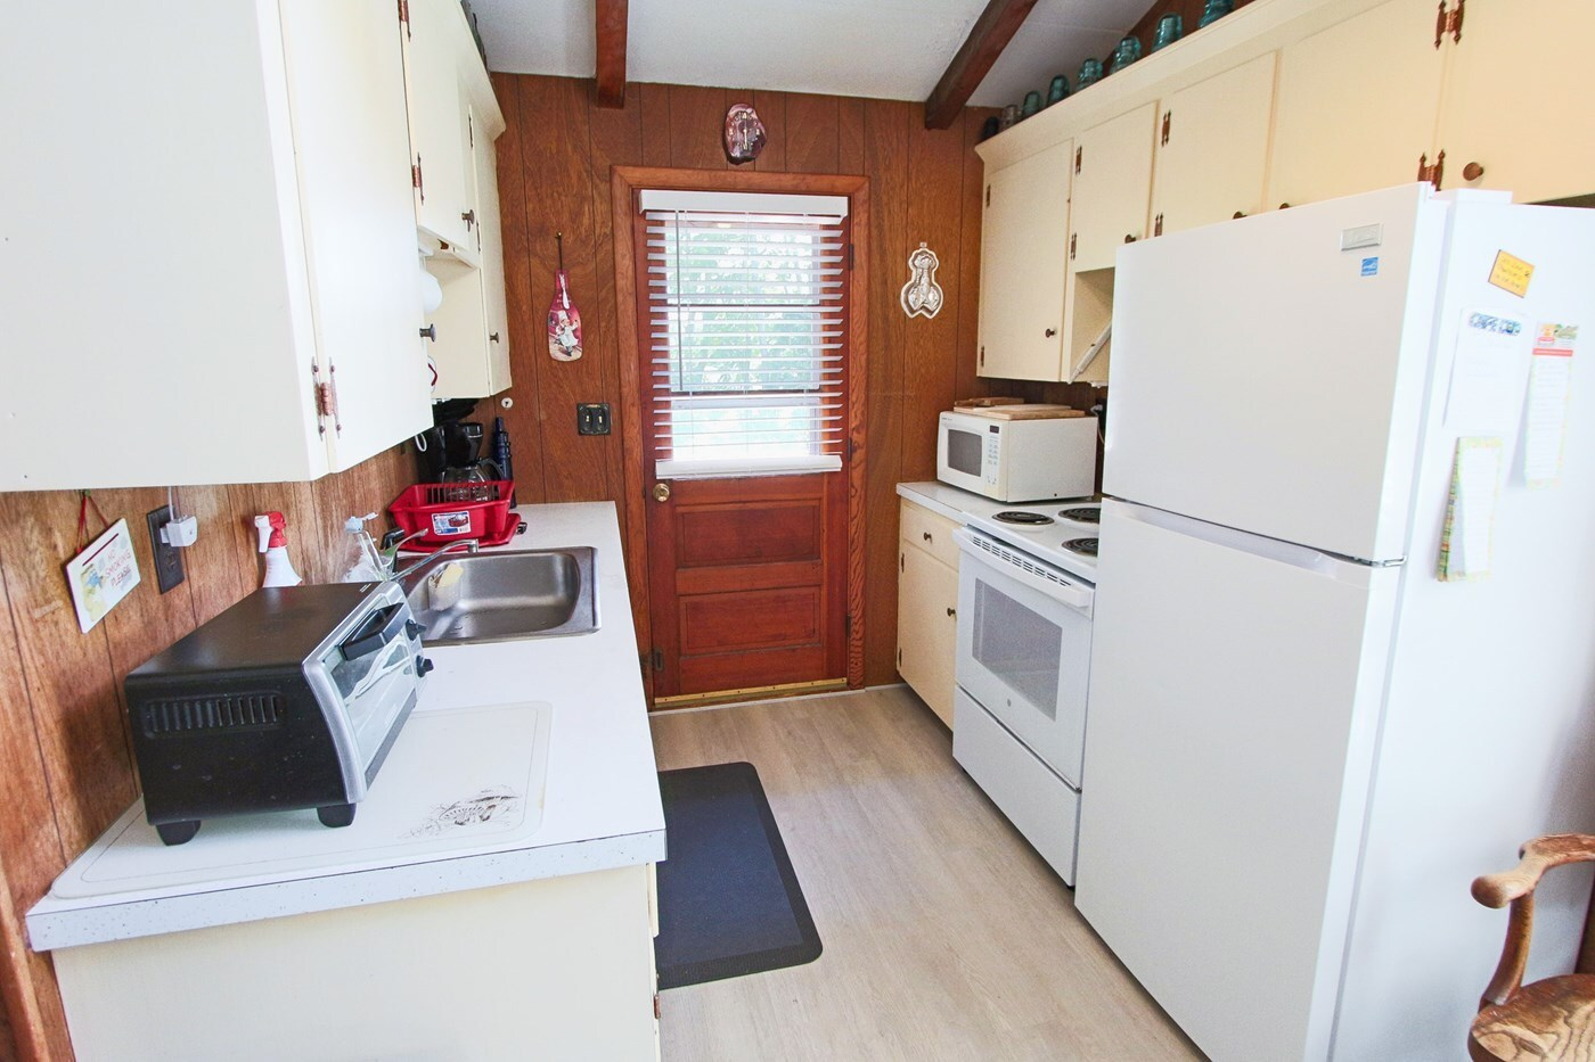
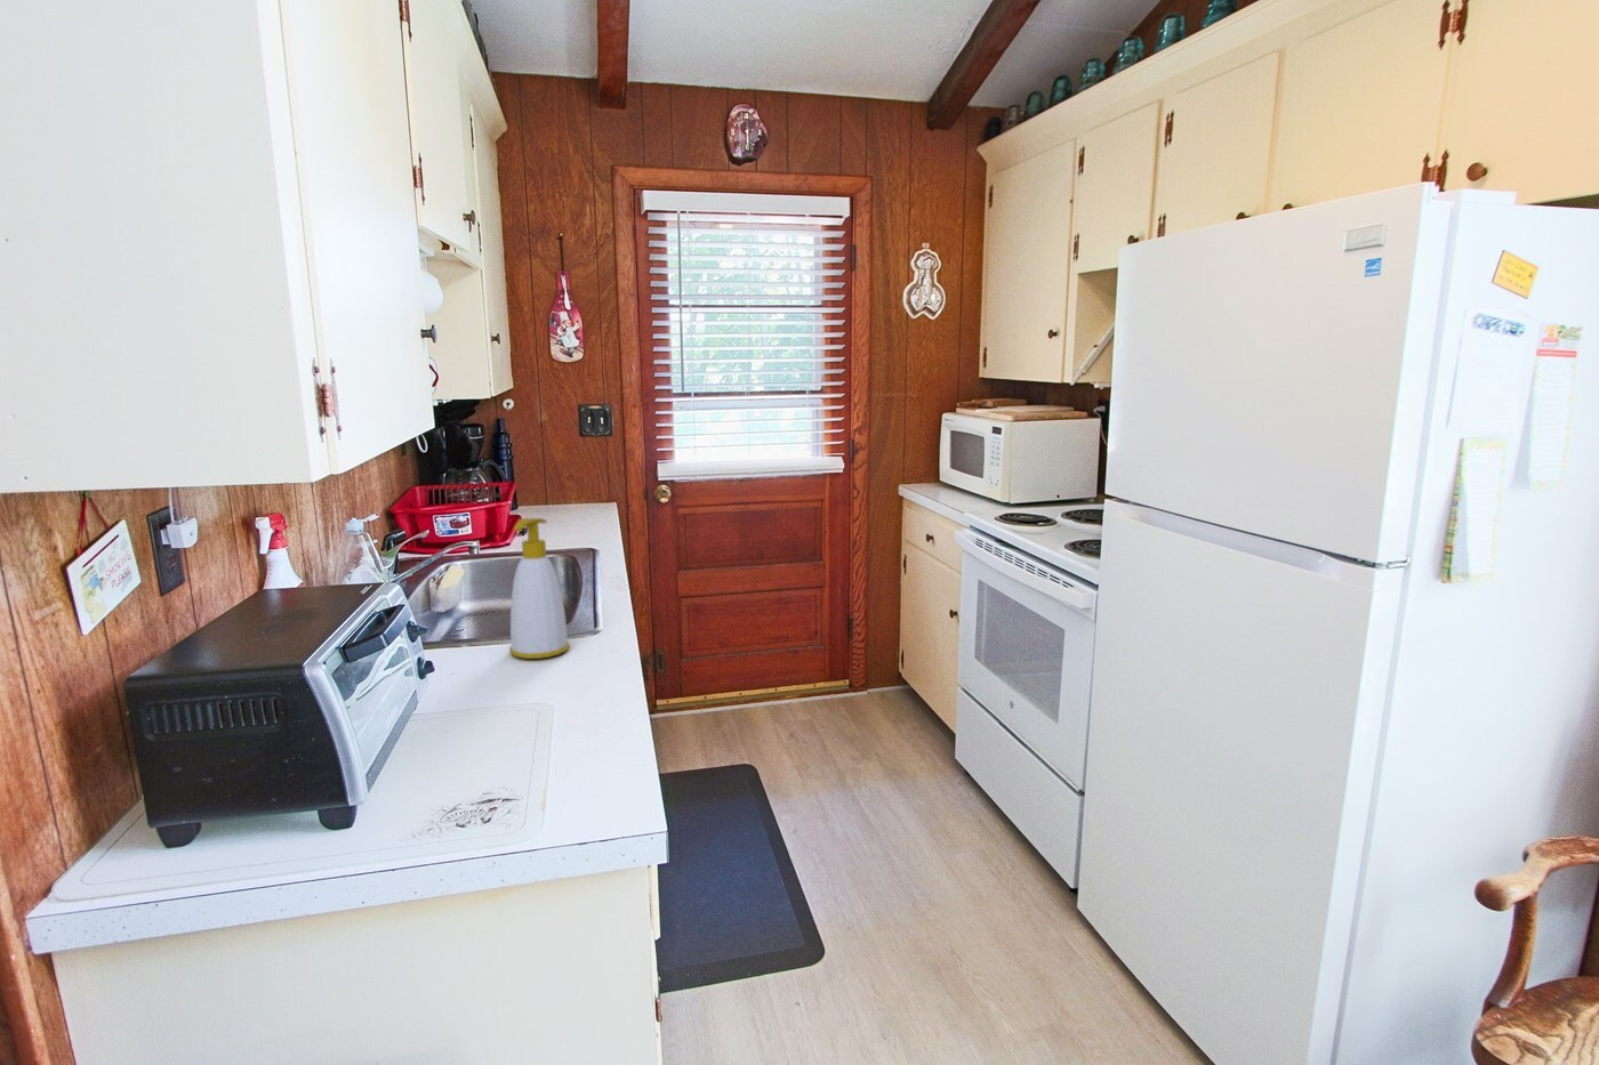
+ soap bottle (536, 585)
